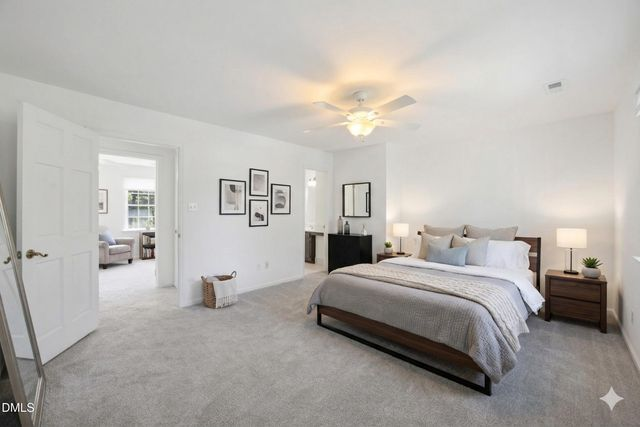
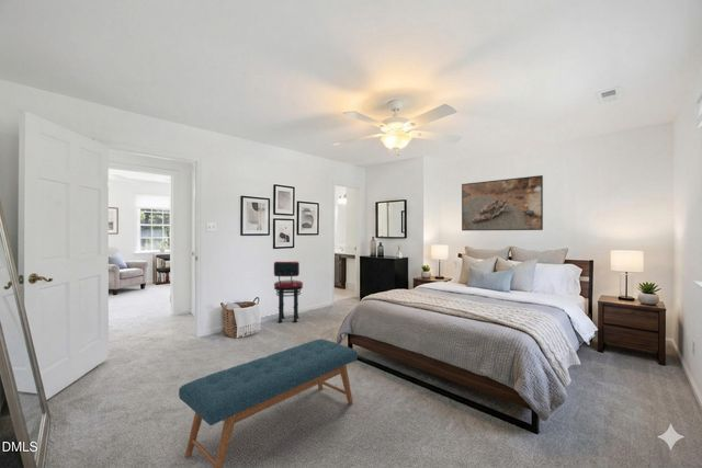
+ stool (287, 289)
+ bench (280, 393)
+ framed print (499, 205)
